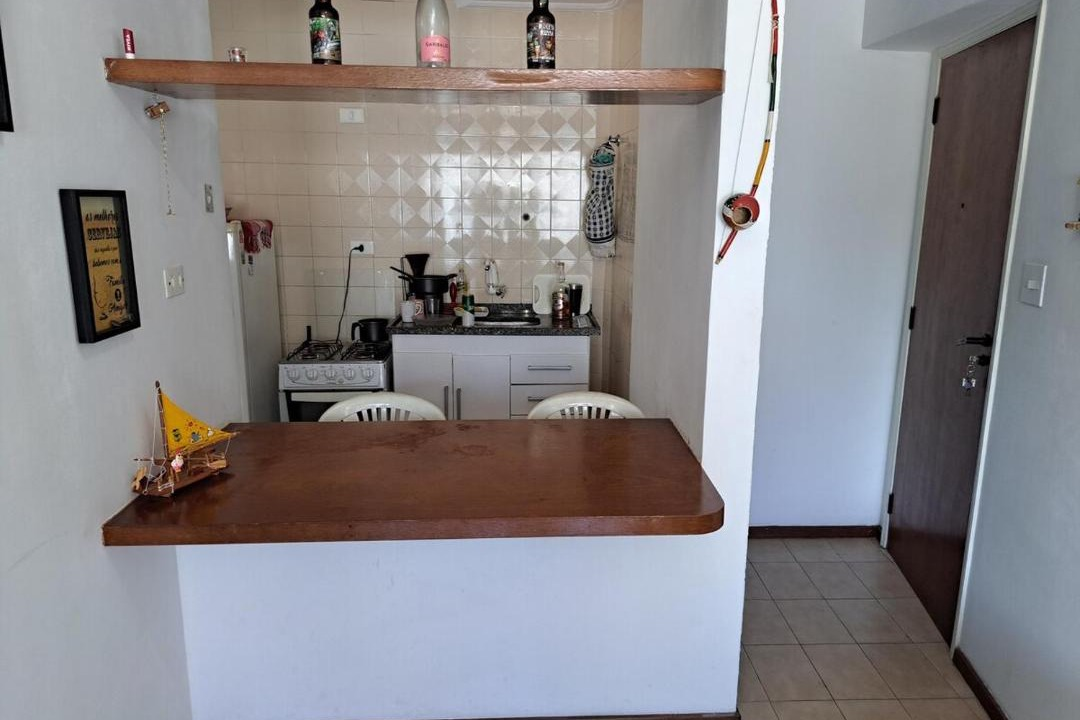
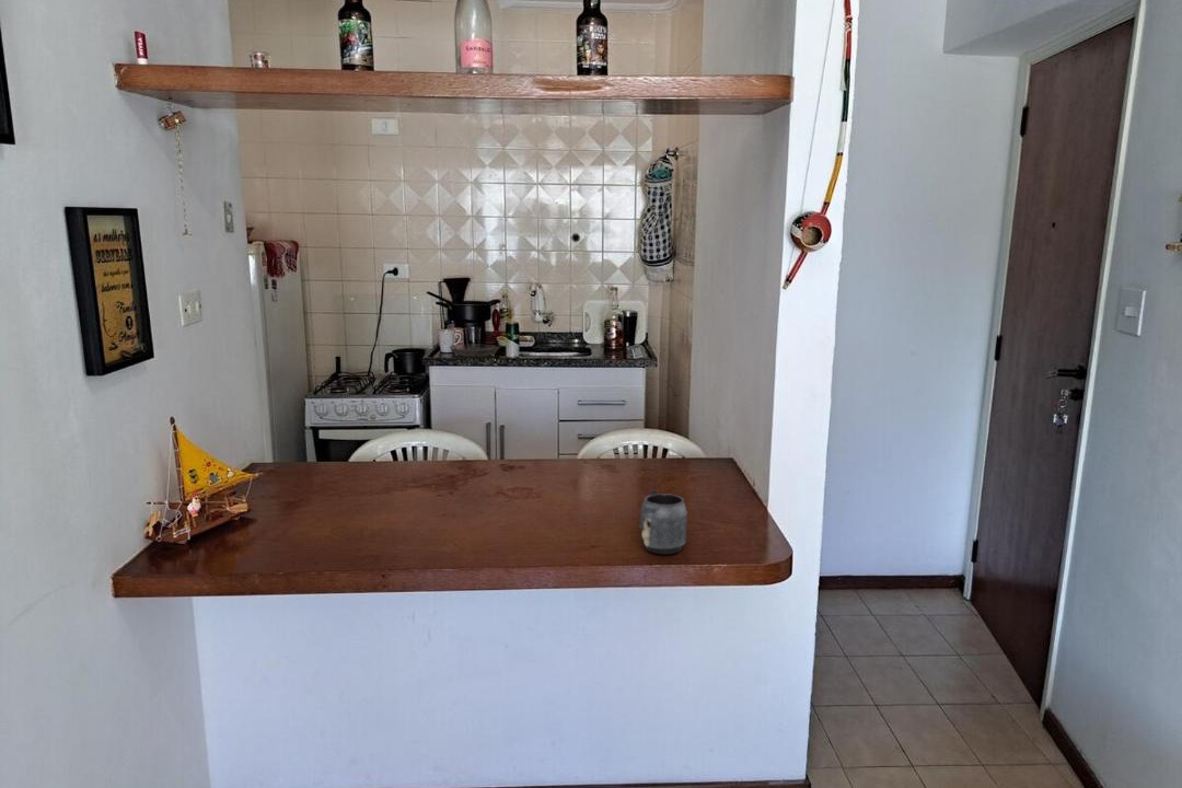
+ mug (659, 520)
